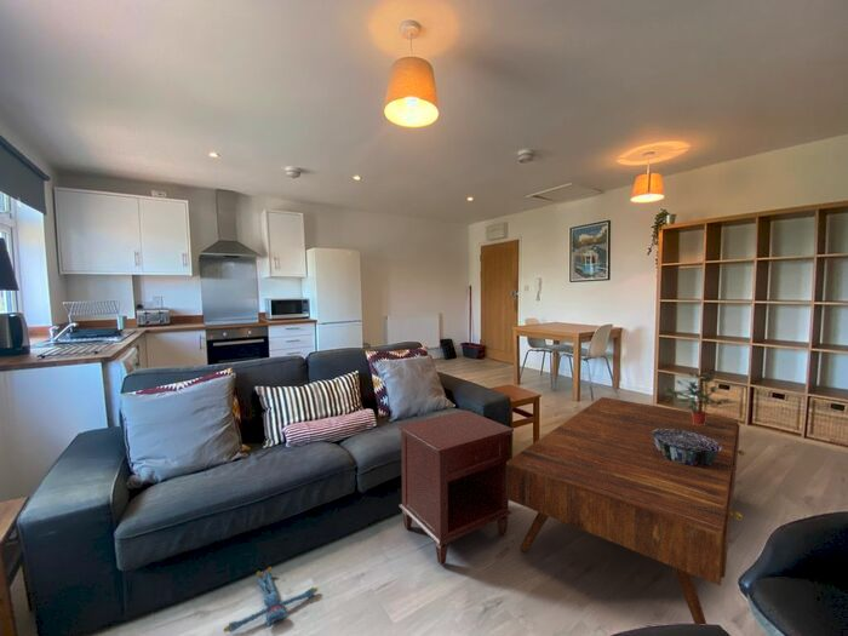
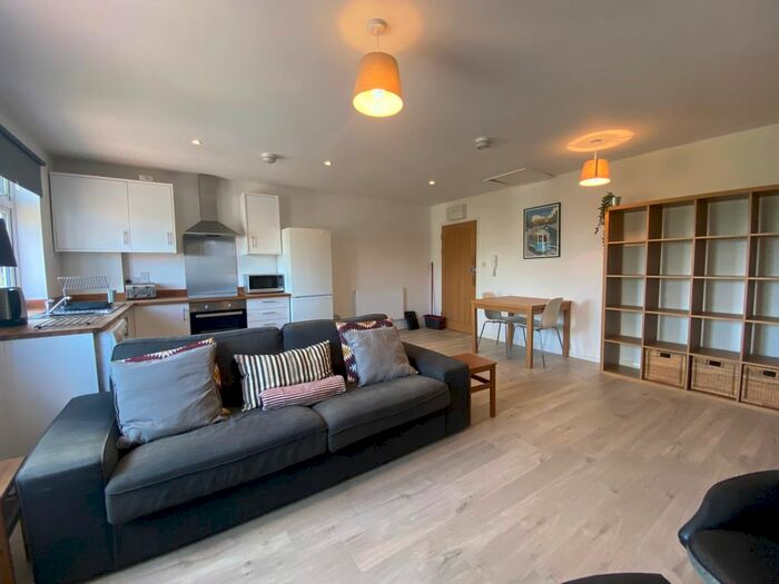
- plush toy (270, 594)
- coffee table (641, 480)
- nightstand (454, 479)
- decorative bowl (682, 447)
- potted plant (698, 399)
